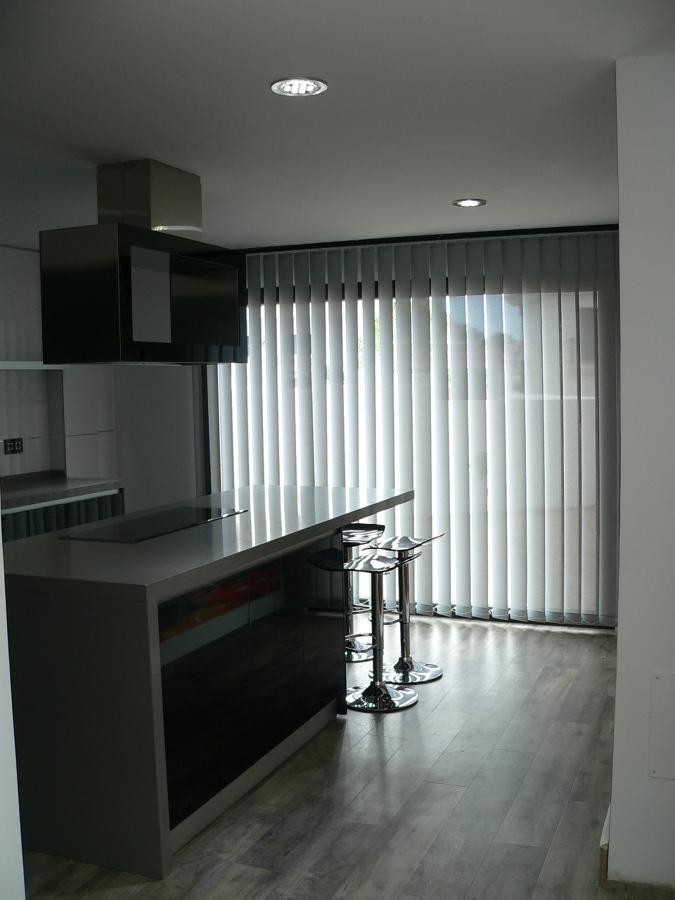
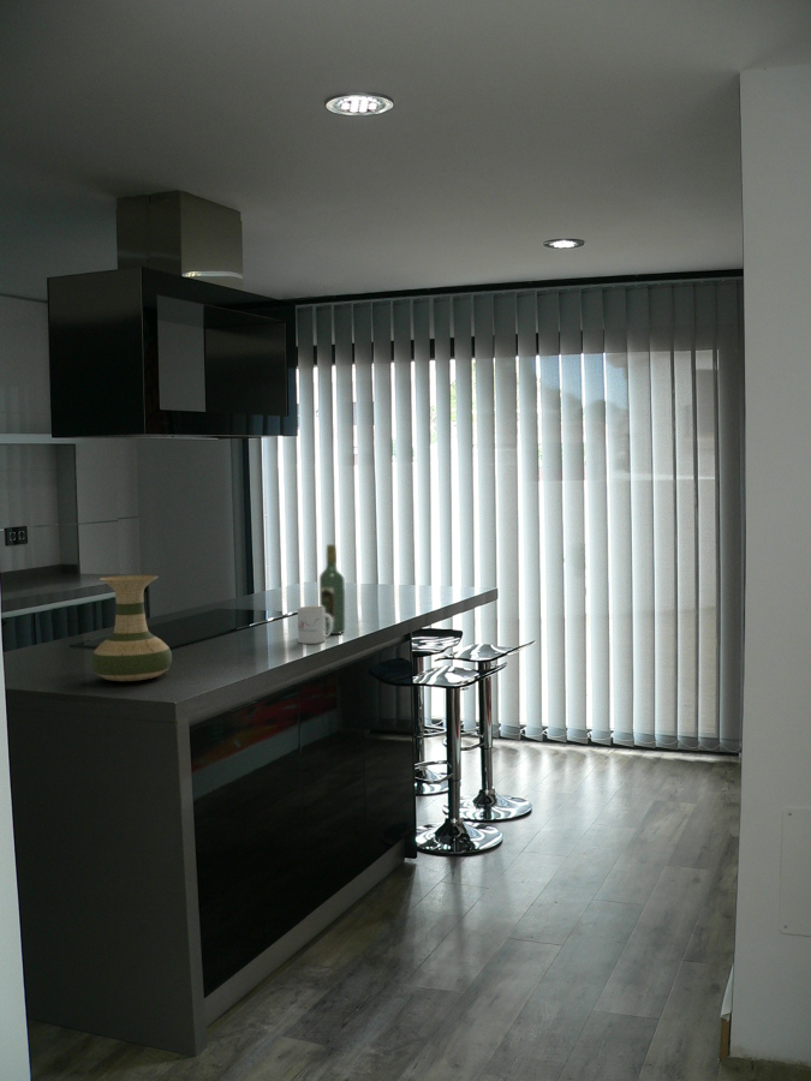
+ vase (130, 627)
+ wine bottle (332, 589)
+ mug (316, 625)
